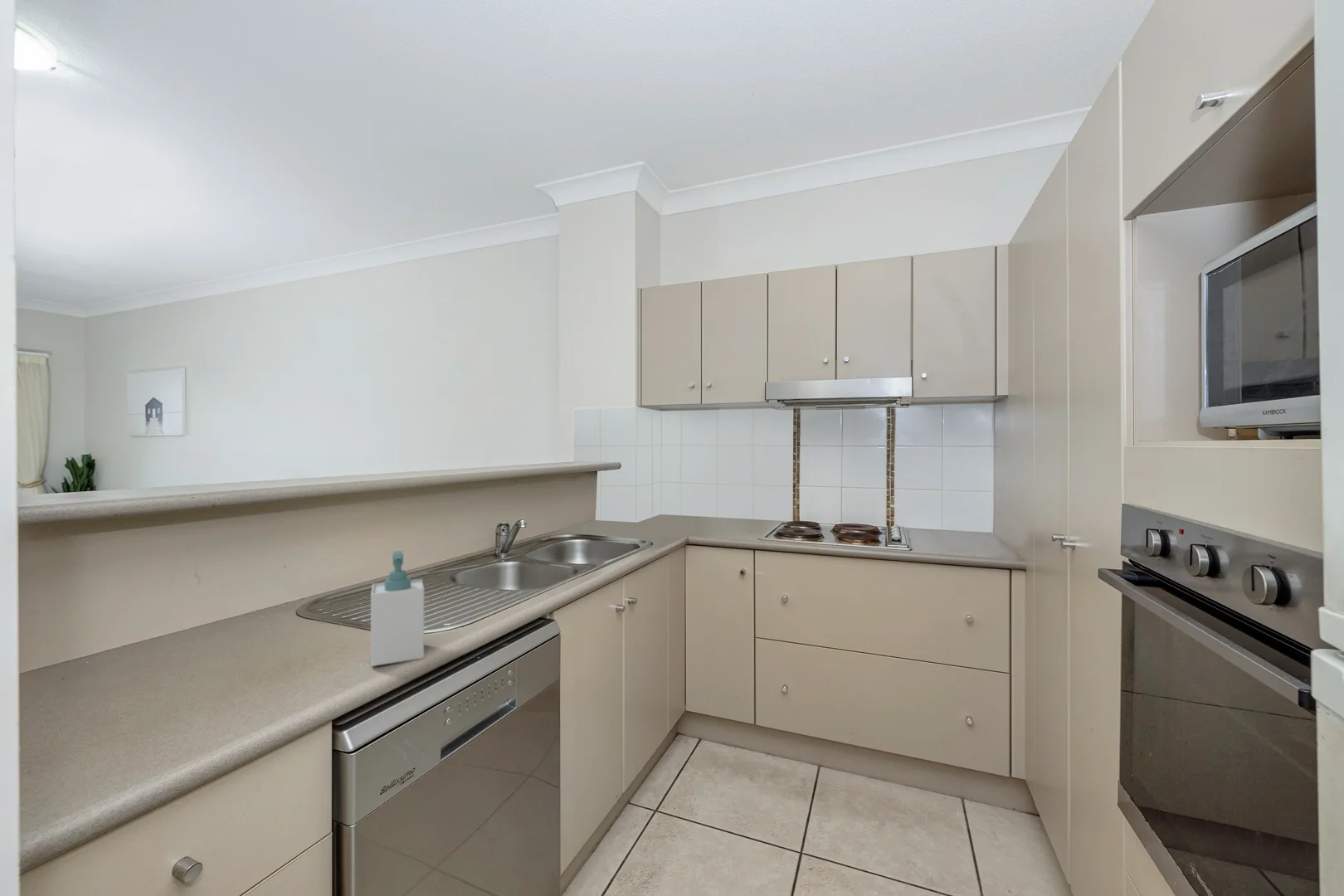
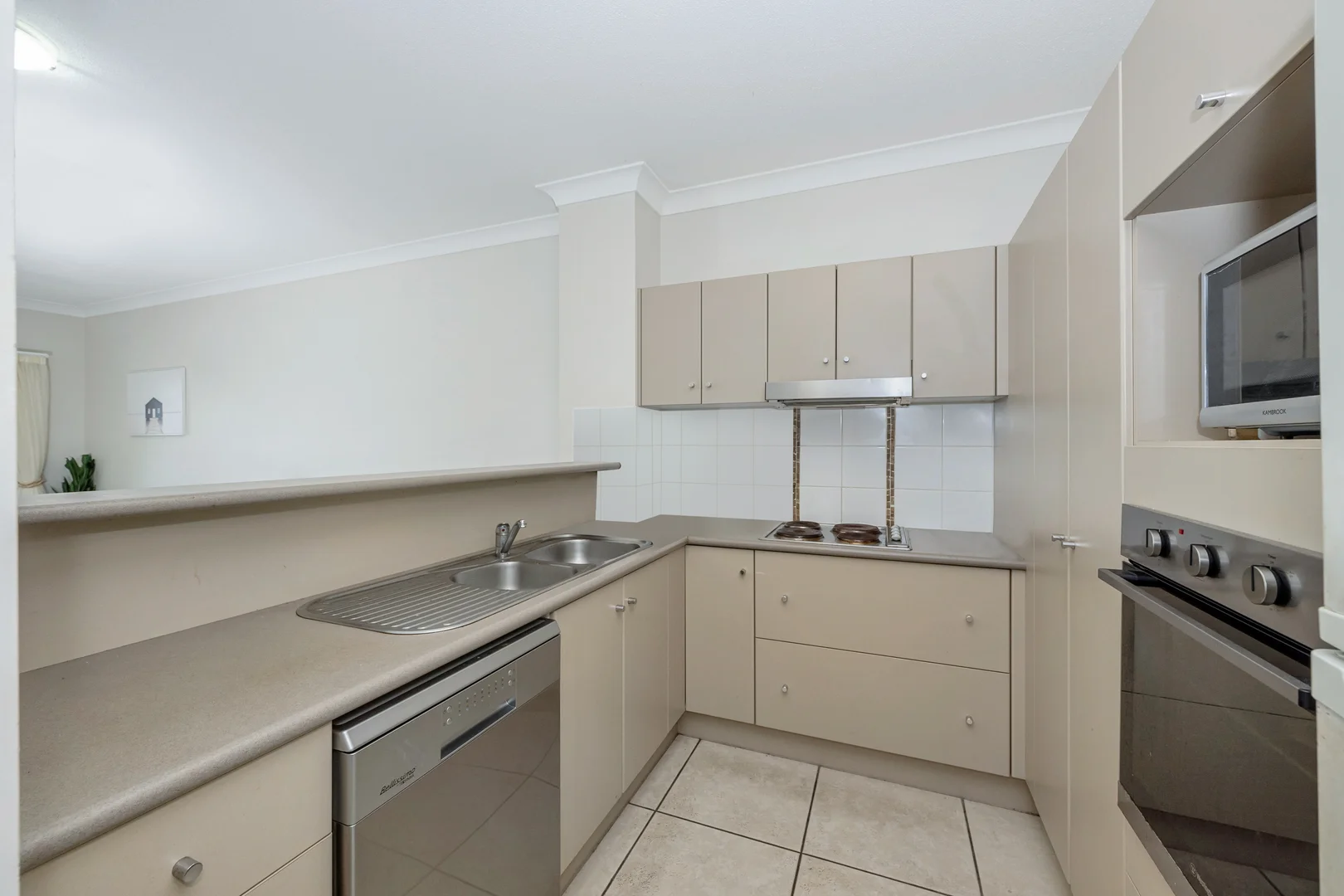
- soap bottle (397, 603)
